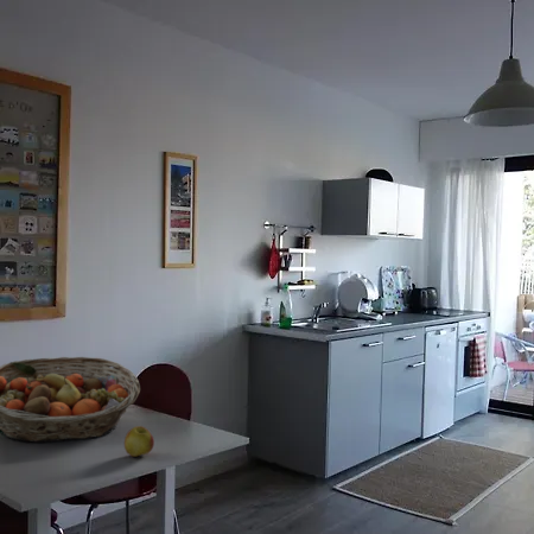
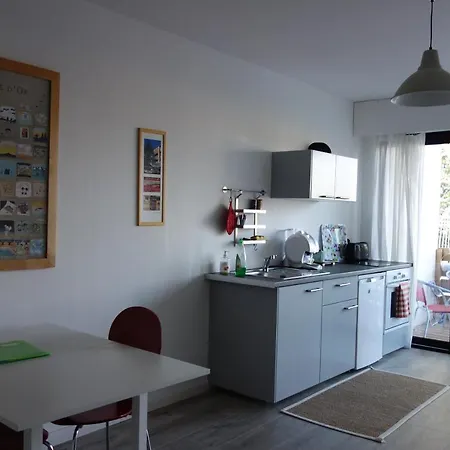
- fruit basket (62, 396)
- apple (138, 440)
